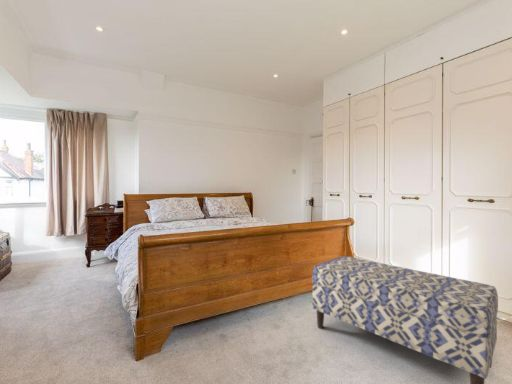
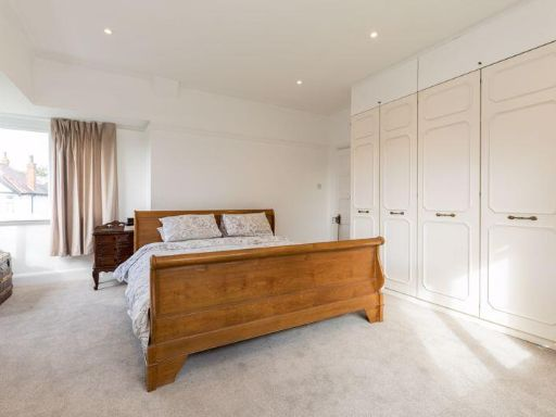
- bench (393, 309)
